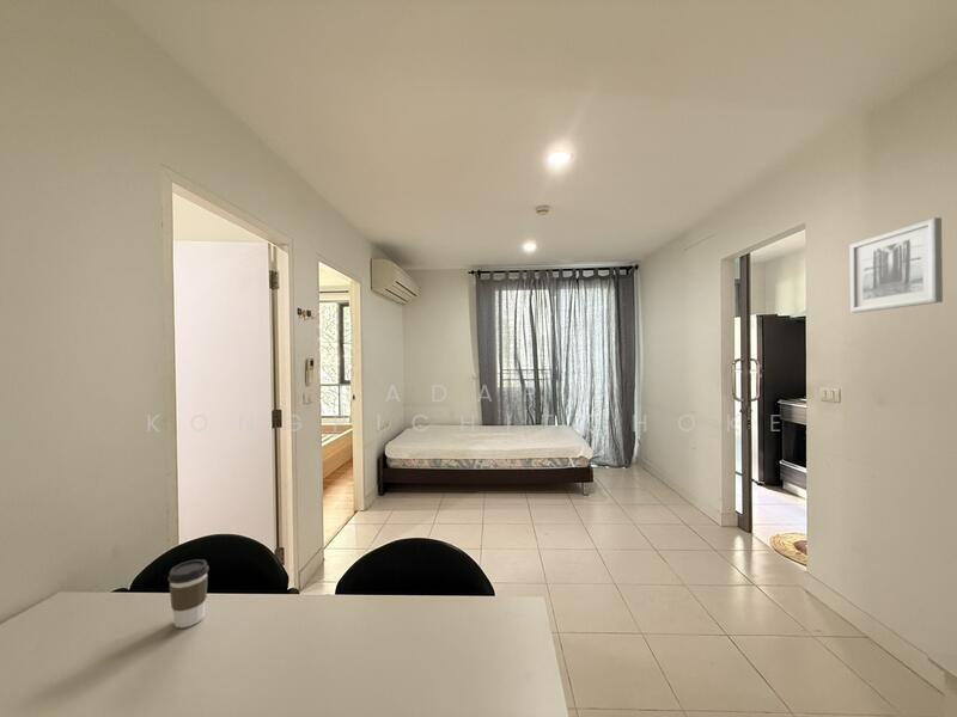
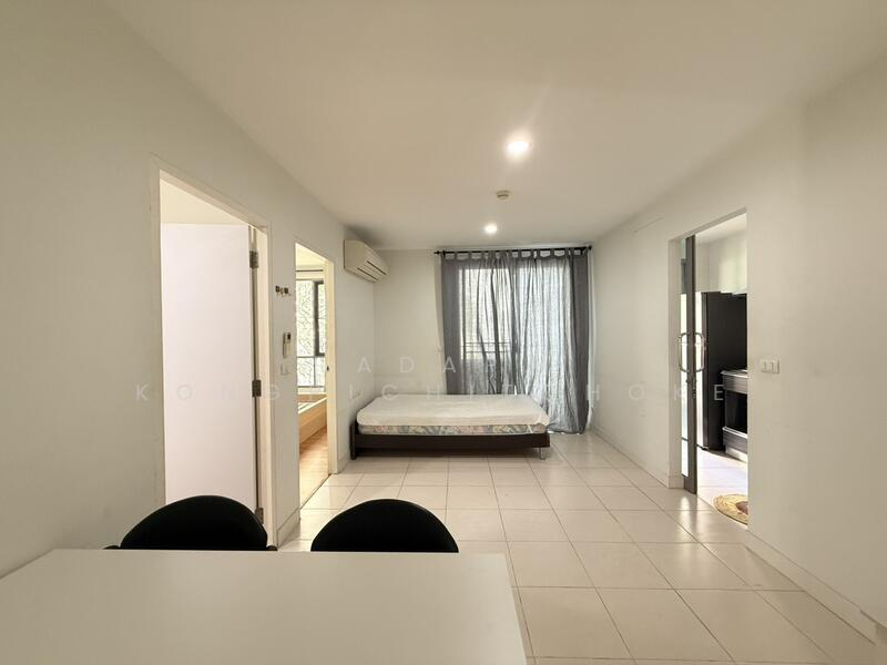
- wall art (891, 270)
- coffee cup (189, 593)
